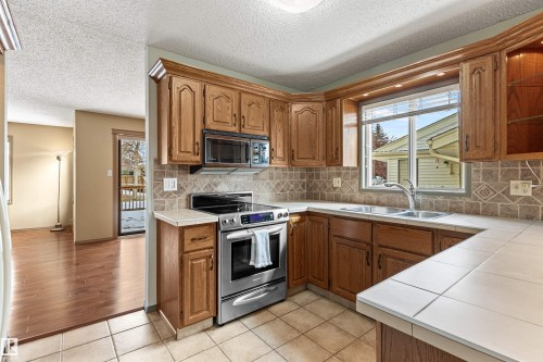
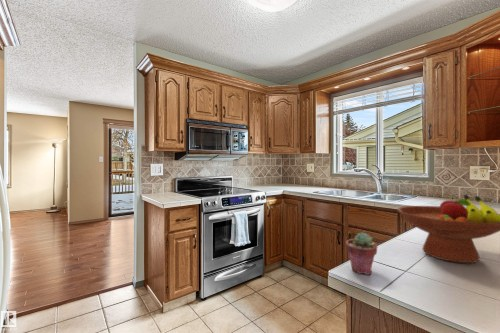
+ fruit bowl (449, 225)
+ potted succulent (361, 251)
